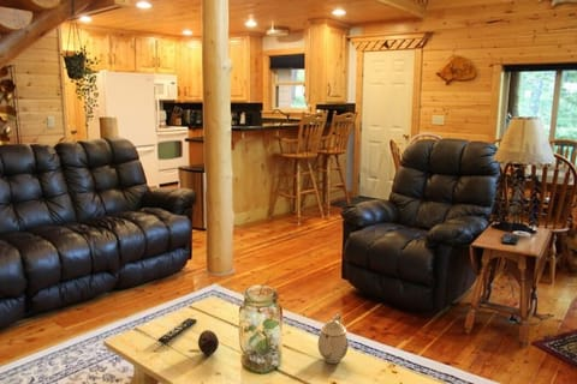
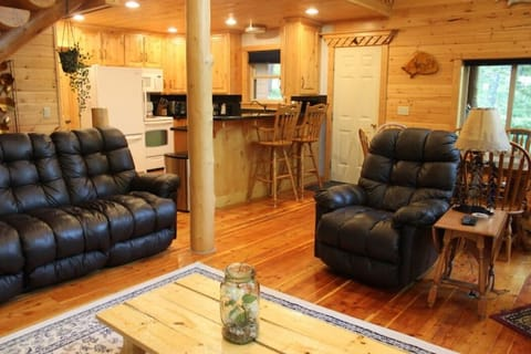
- decorative egg (208, 342)
- teapot (332, 337)
- remote control (178, 329)
